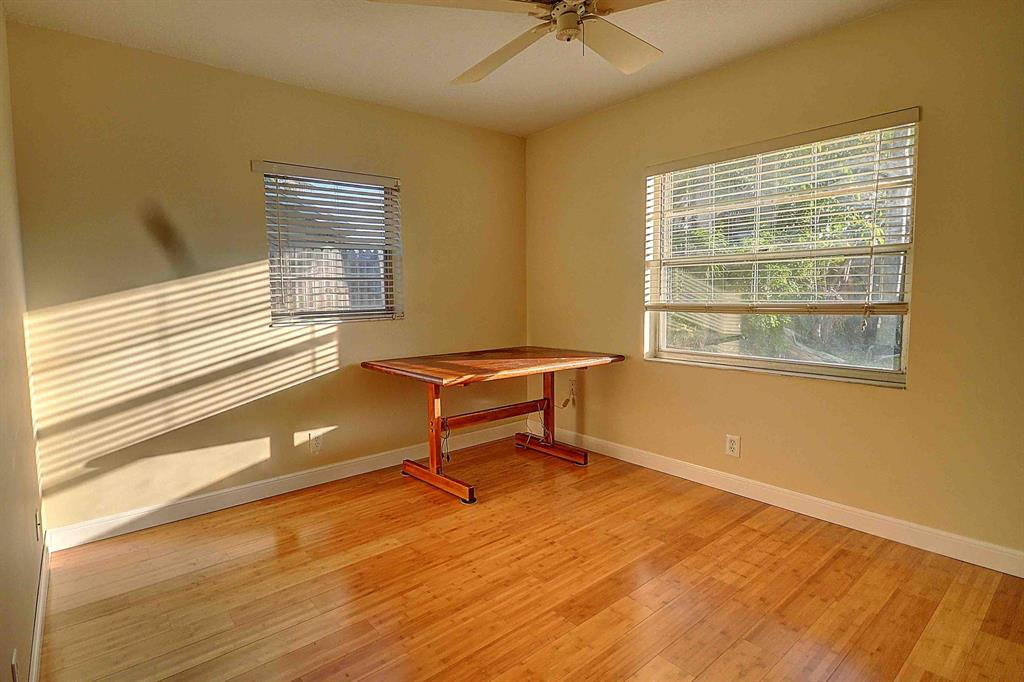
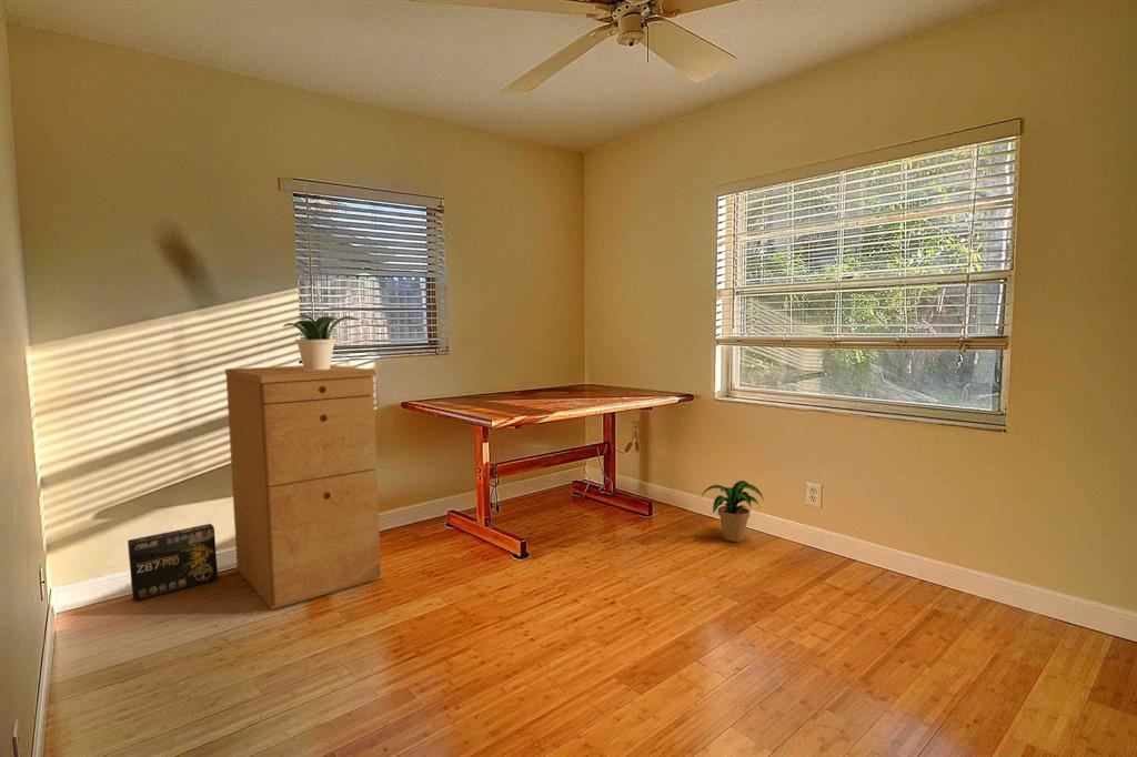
+ potted plant (322, 341)
+ box (174, 561)
+ potted plant (734, 511)
+ filing cabinet (303, 473)
